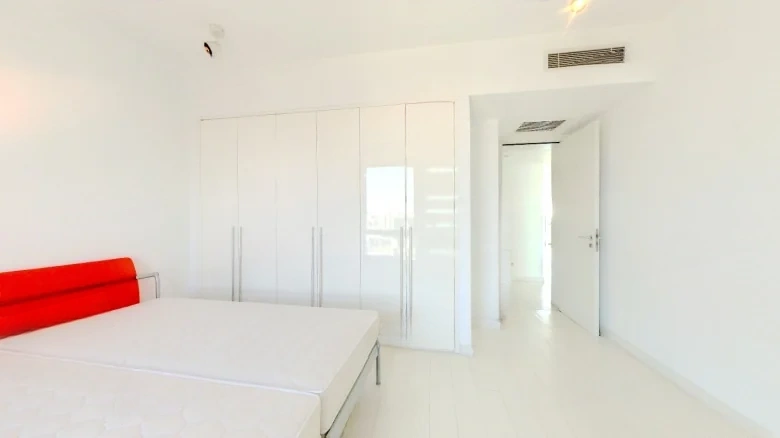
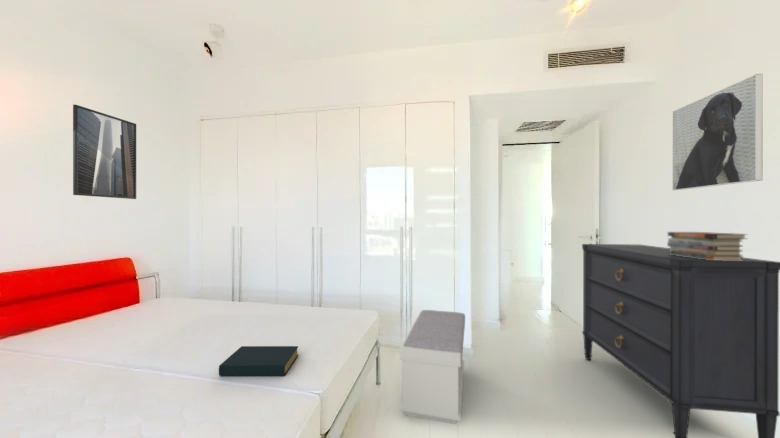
+ bench (437, 357)
+ book stack (703, 244)
+ dresser (654, 322)
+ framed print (710, 140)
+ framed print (107, 156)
+ hardback book (261, 360)
